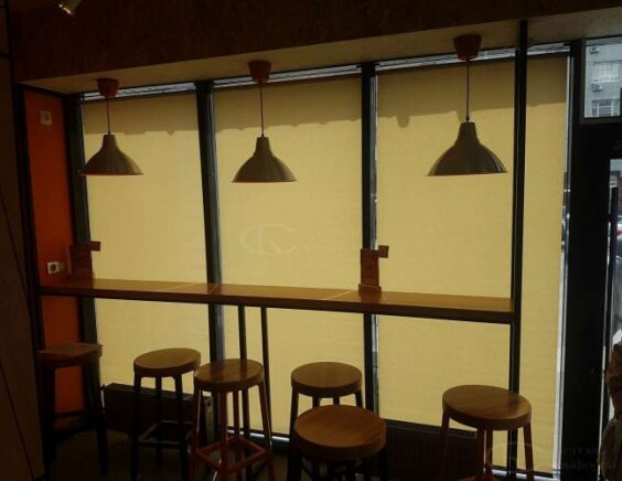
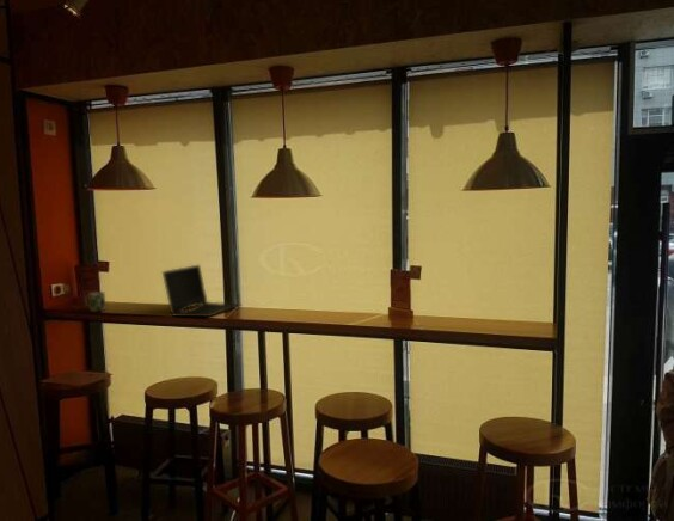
+ mug (94, 301)
+ laptop computer (203, 289)
